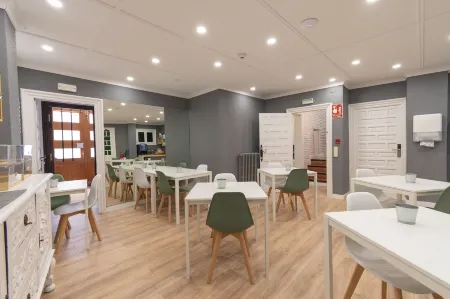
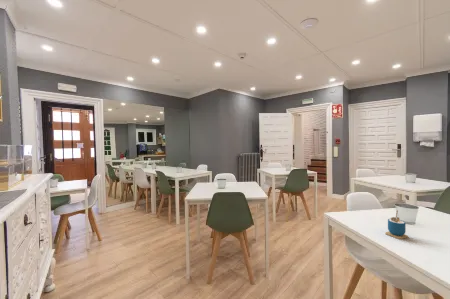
+ cup (396, 223)
